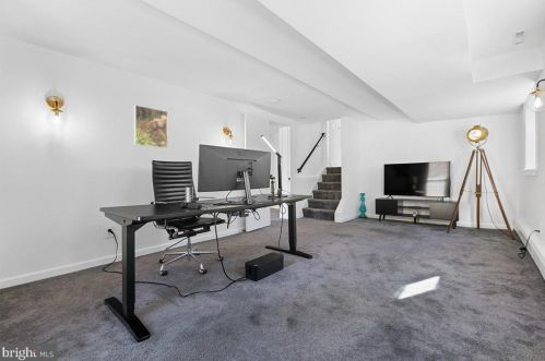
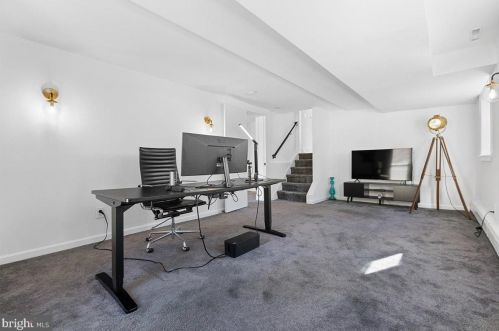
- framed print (151, 127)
